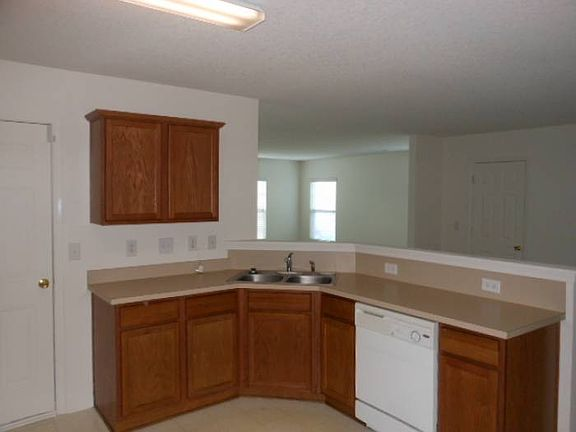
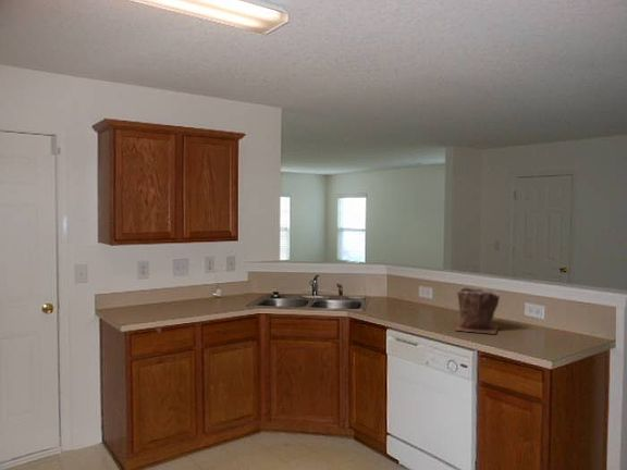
+ plant pot (477, 308)
